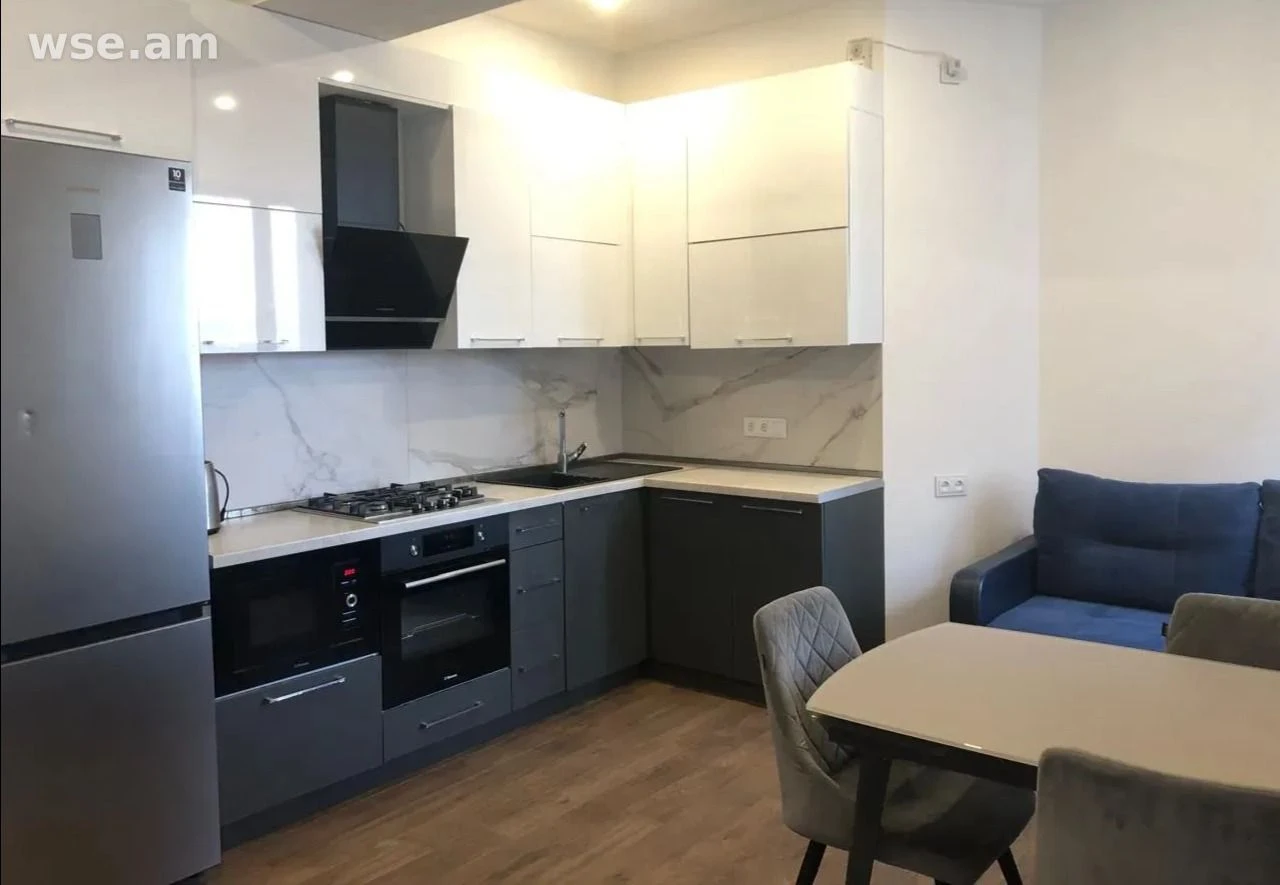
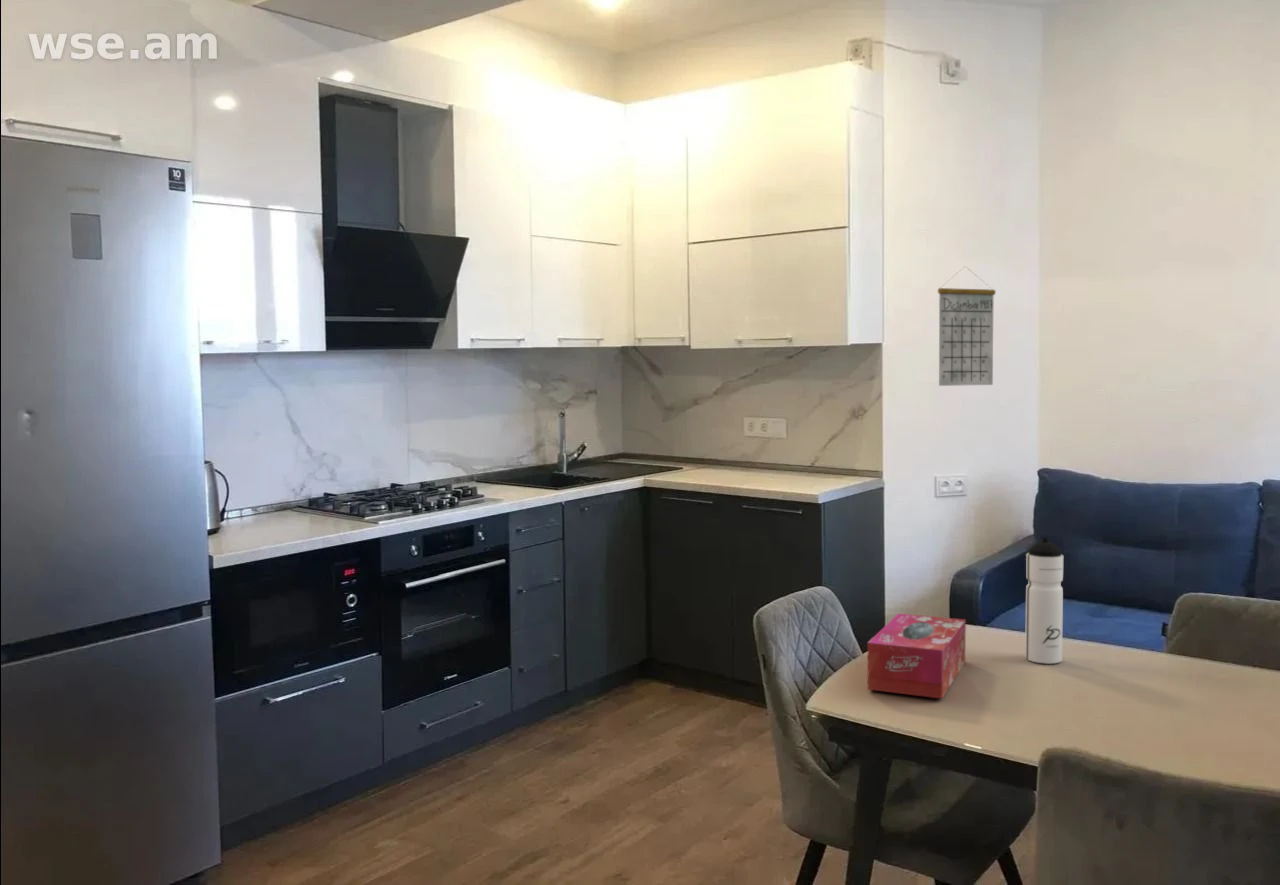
+ calendar (966, 325)
+ tissue box (918, 653)
+ water bottle (1044, 598)
